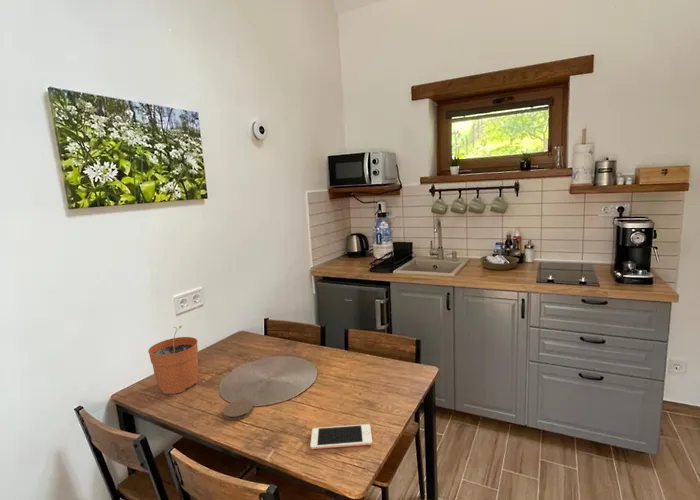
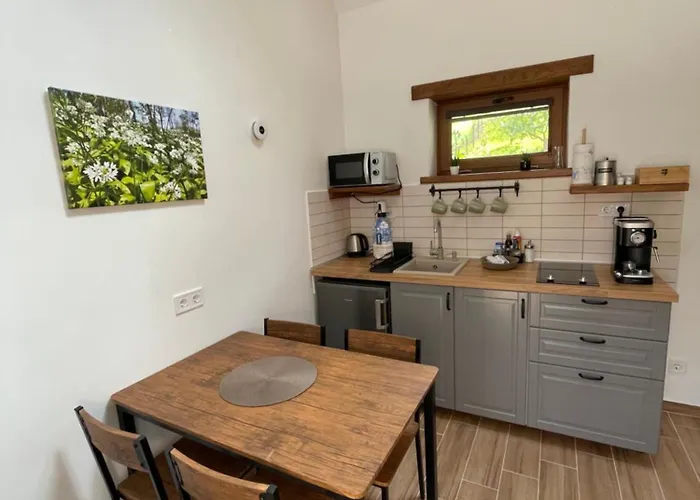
- plant pot (174, 355)
- cell phone (341, 436)
- coaster (238, 409)
